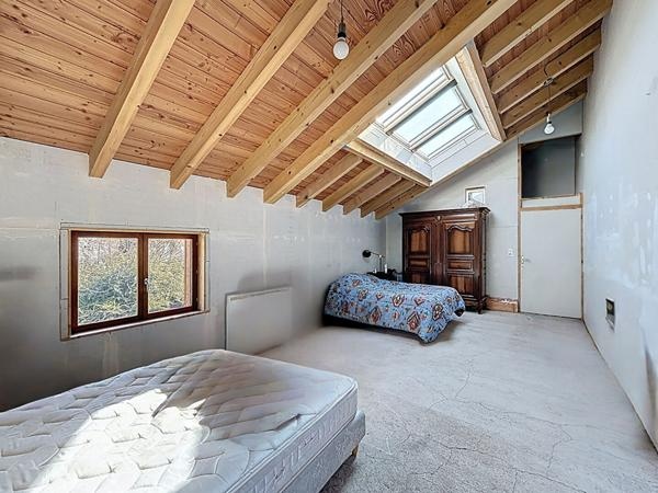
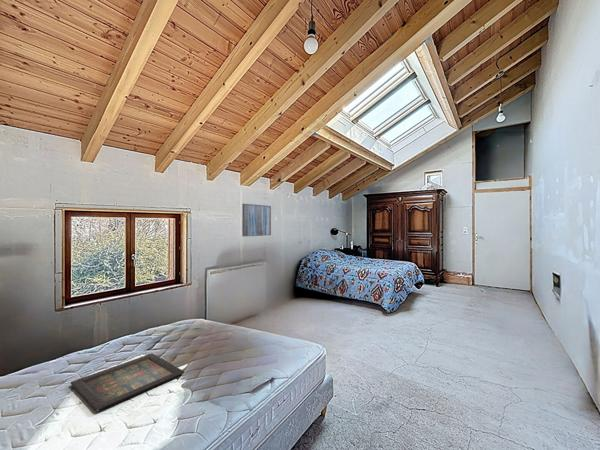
+ wall art (257, 220)
+ icon panel (129, 377)
